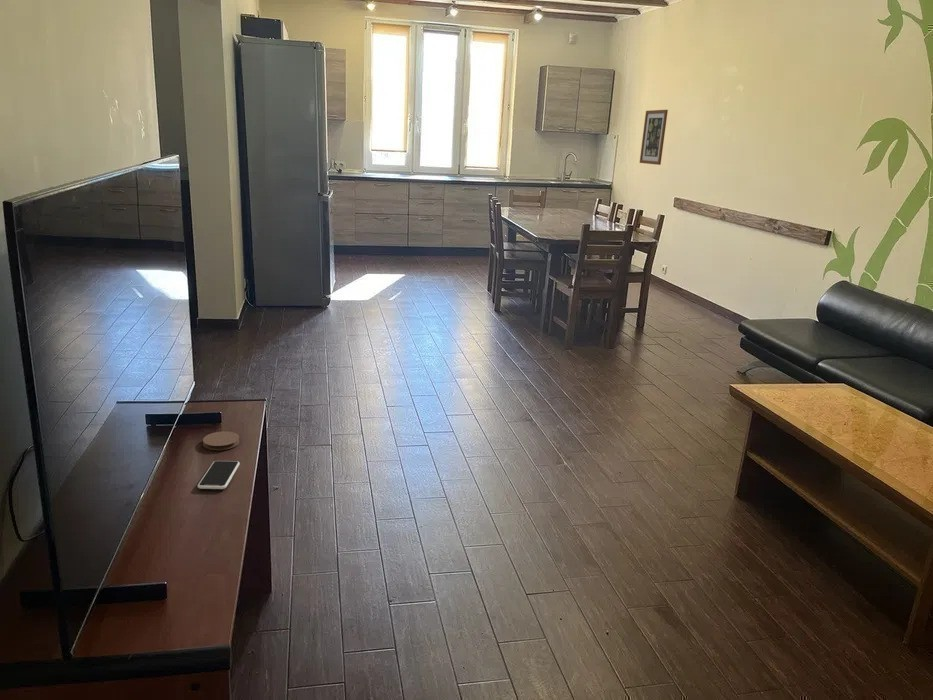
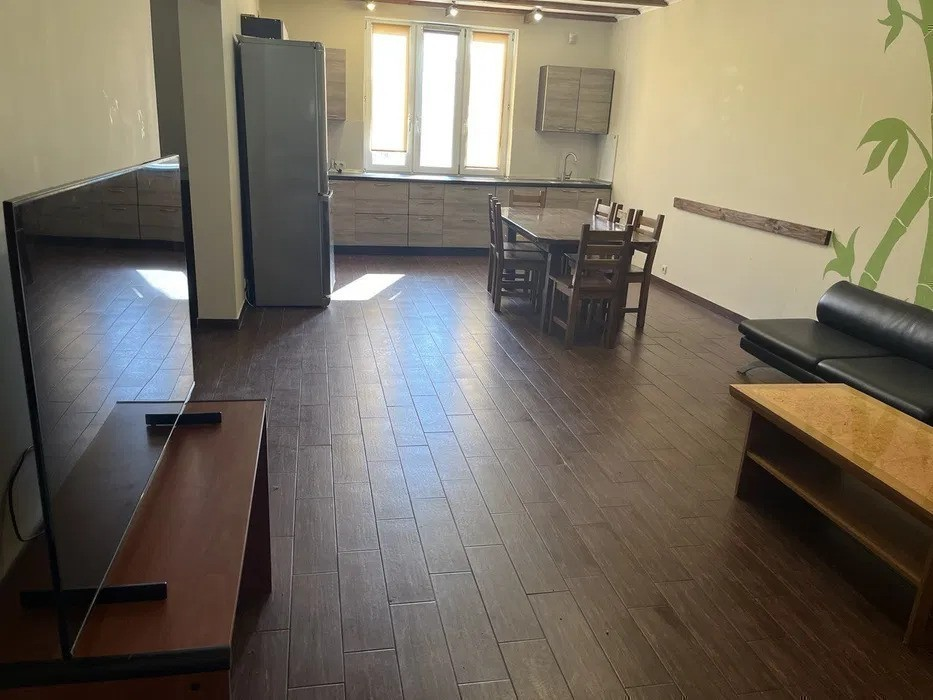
- coaster (221, 440)
- smartphone (219, 474)
- wall art (653, 137)
